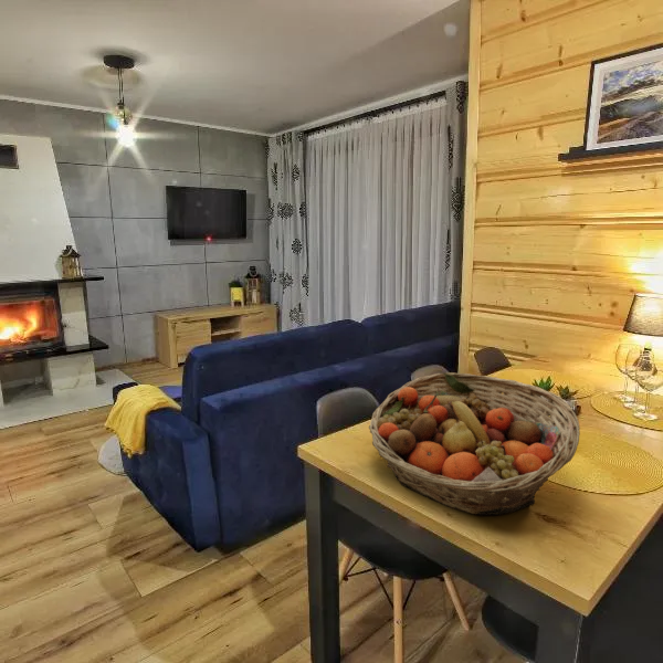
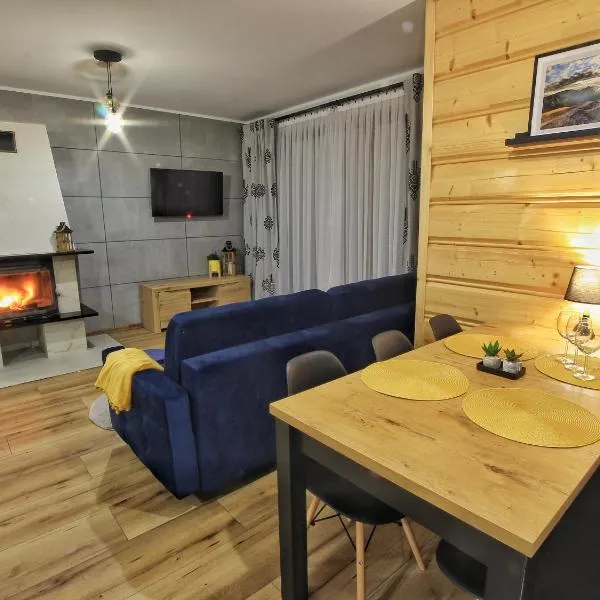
- fruit basket (465, 435)
